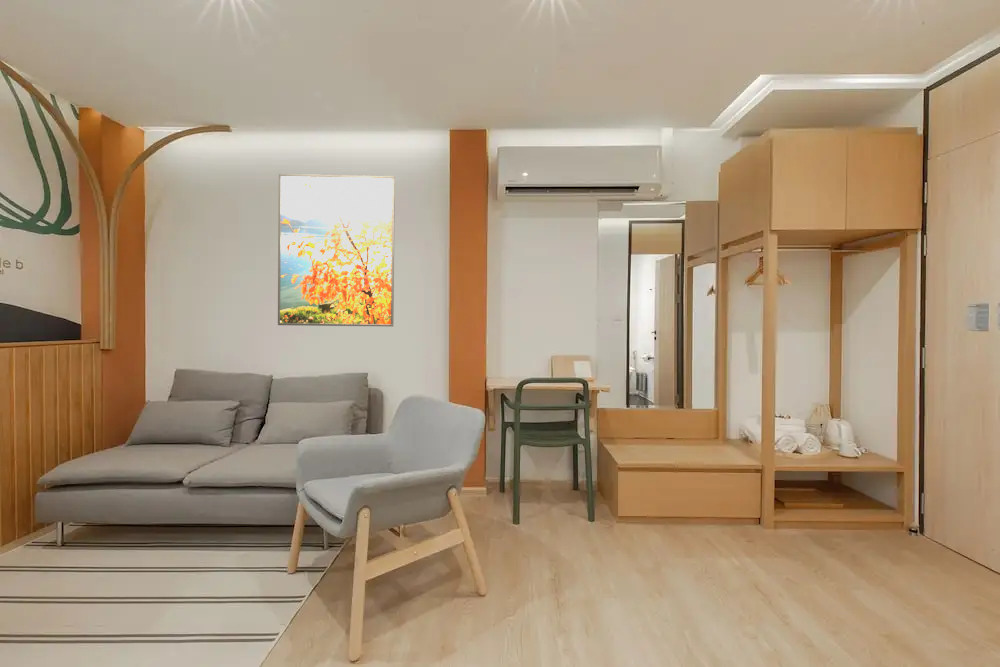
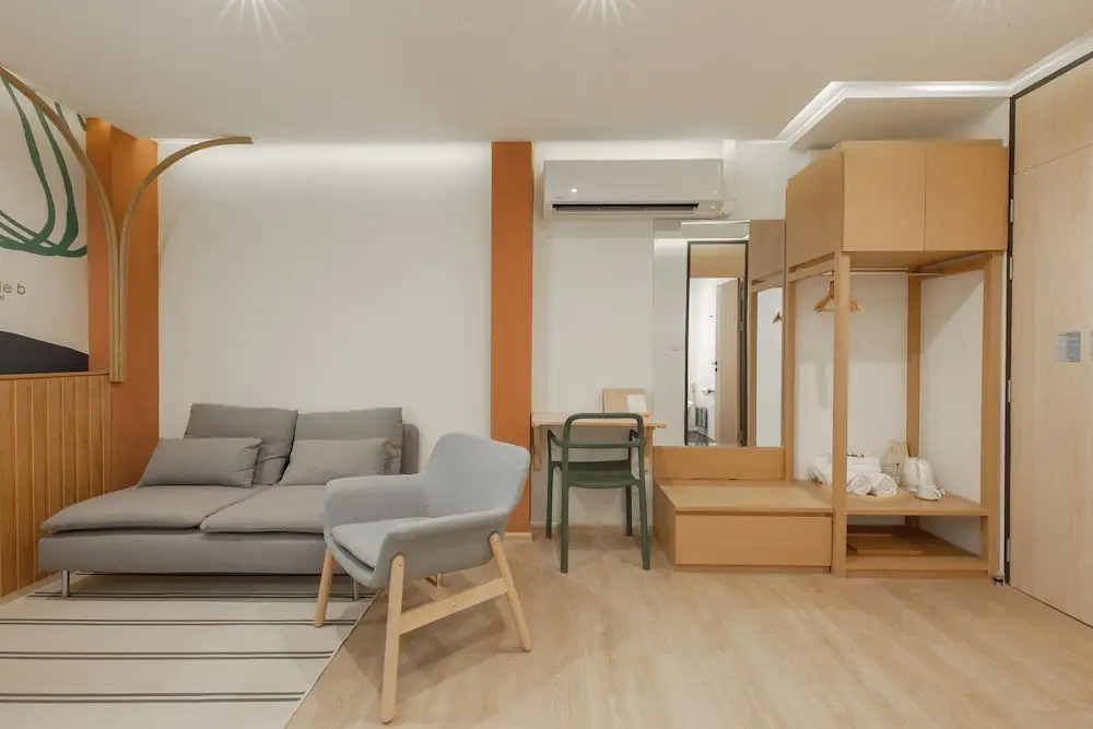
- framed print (336, 250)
